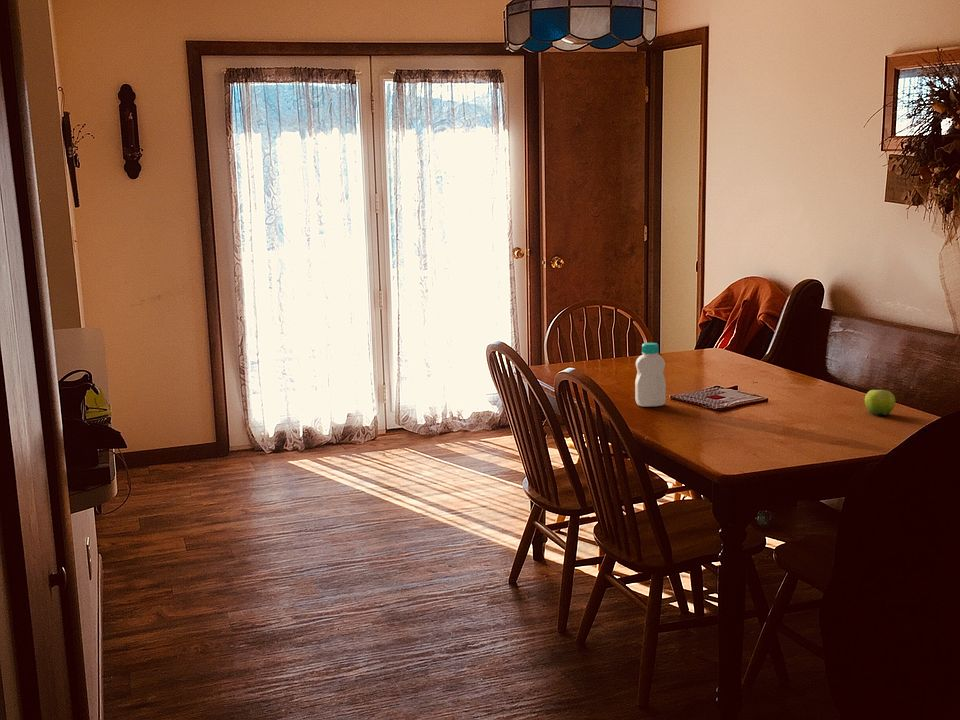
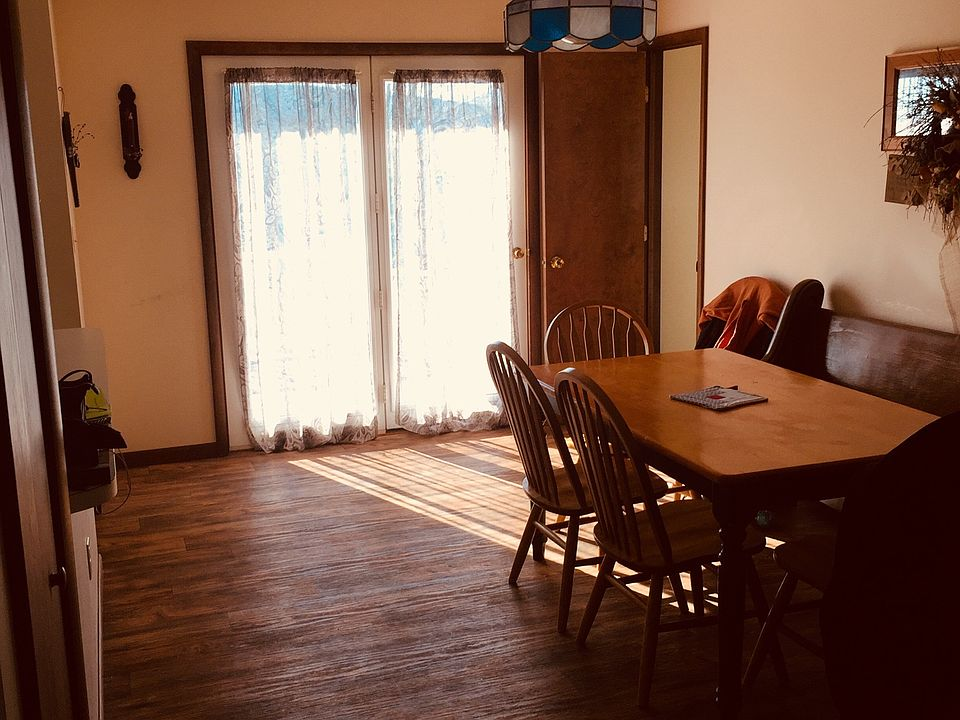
- bottle (650, 374)
- fruit (879, 401)
